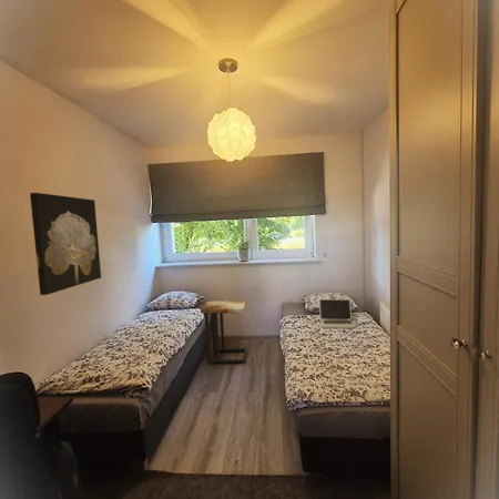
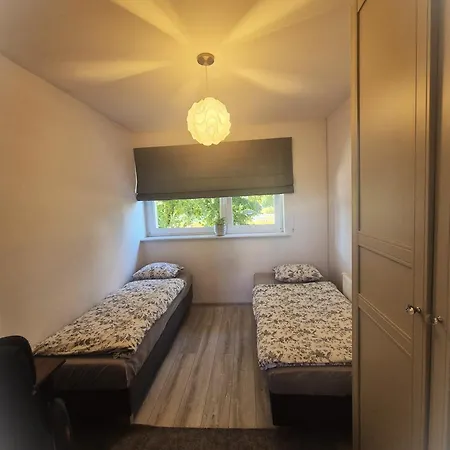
- side table (223, 330)
- laptop (336, 313)
- wall art (70, 242)
